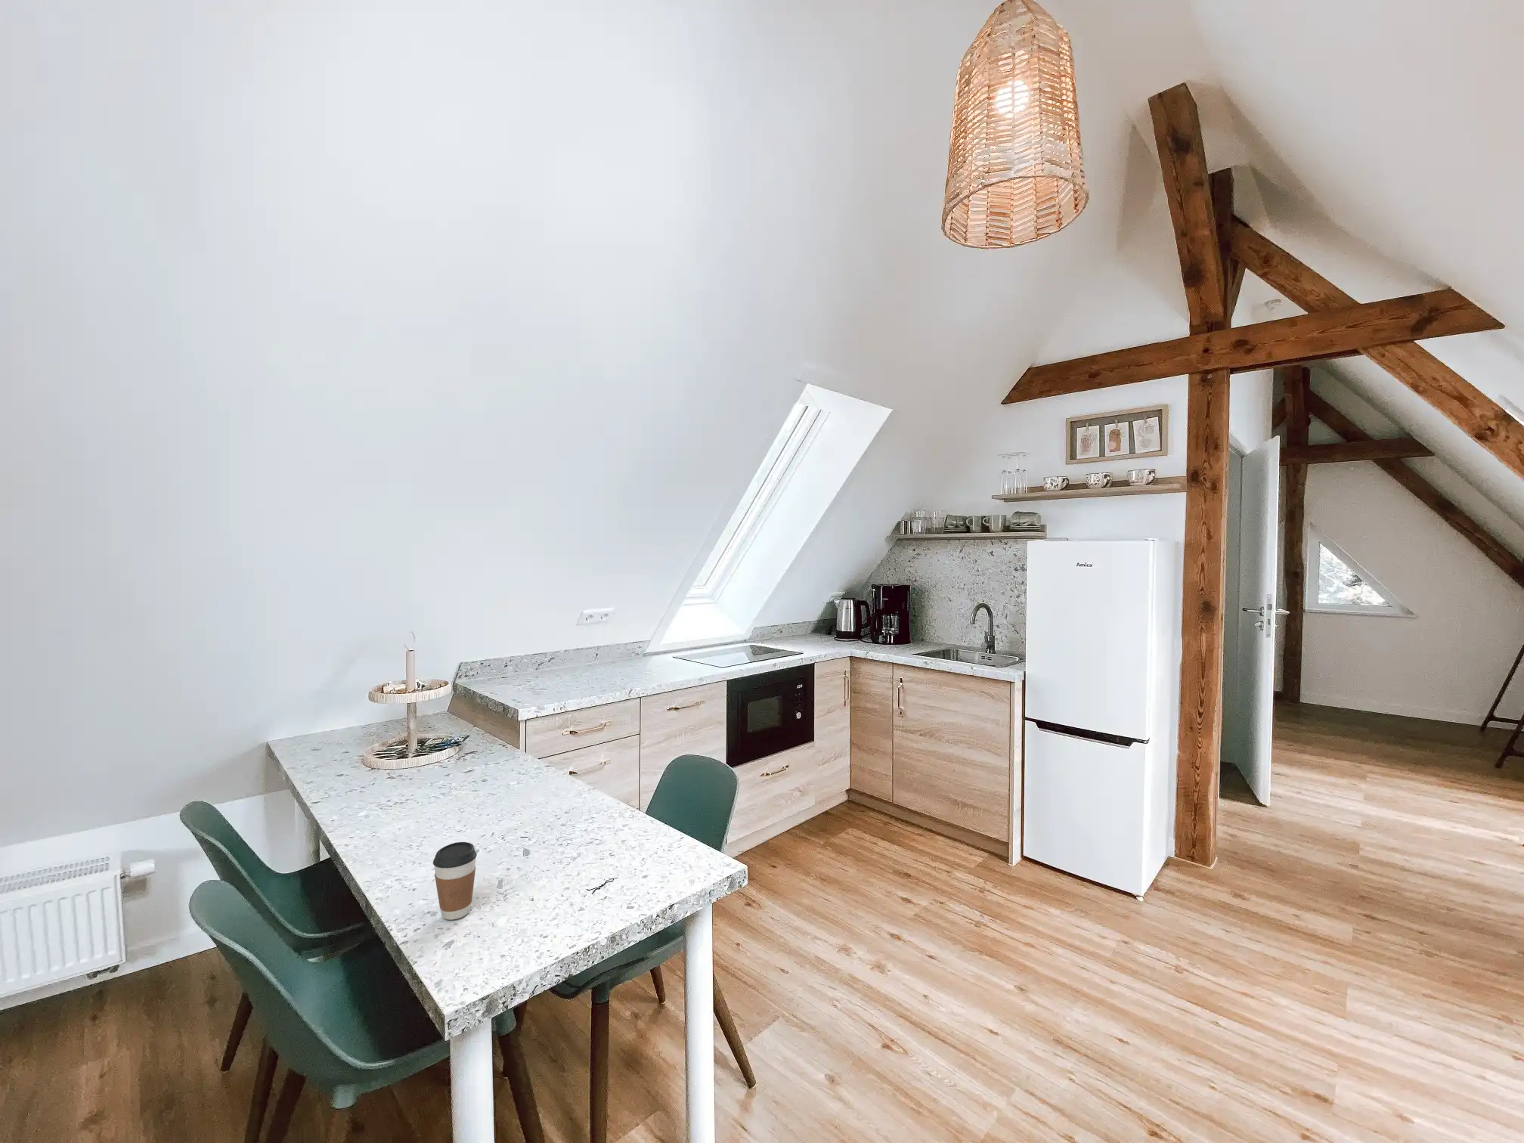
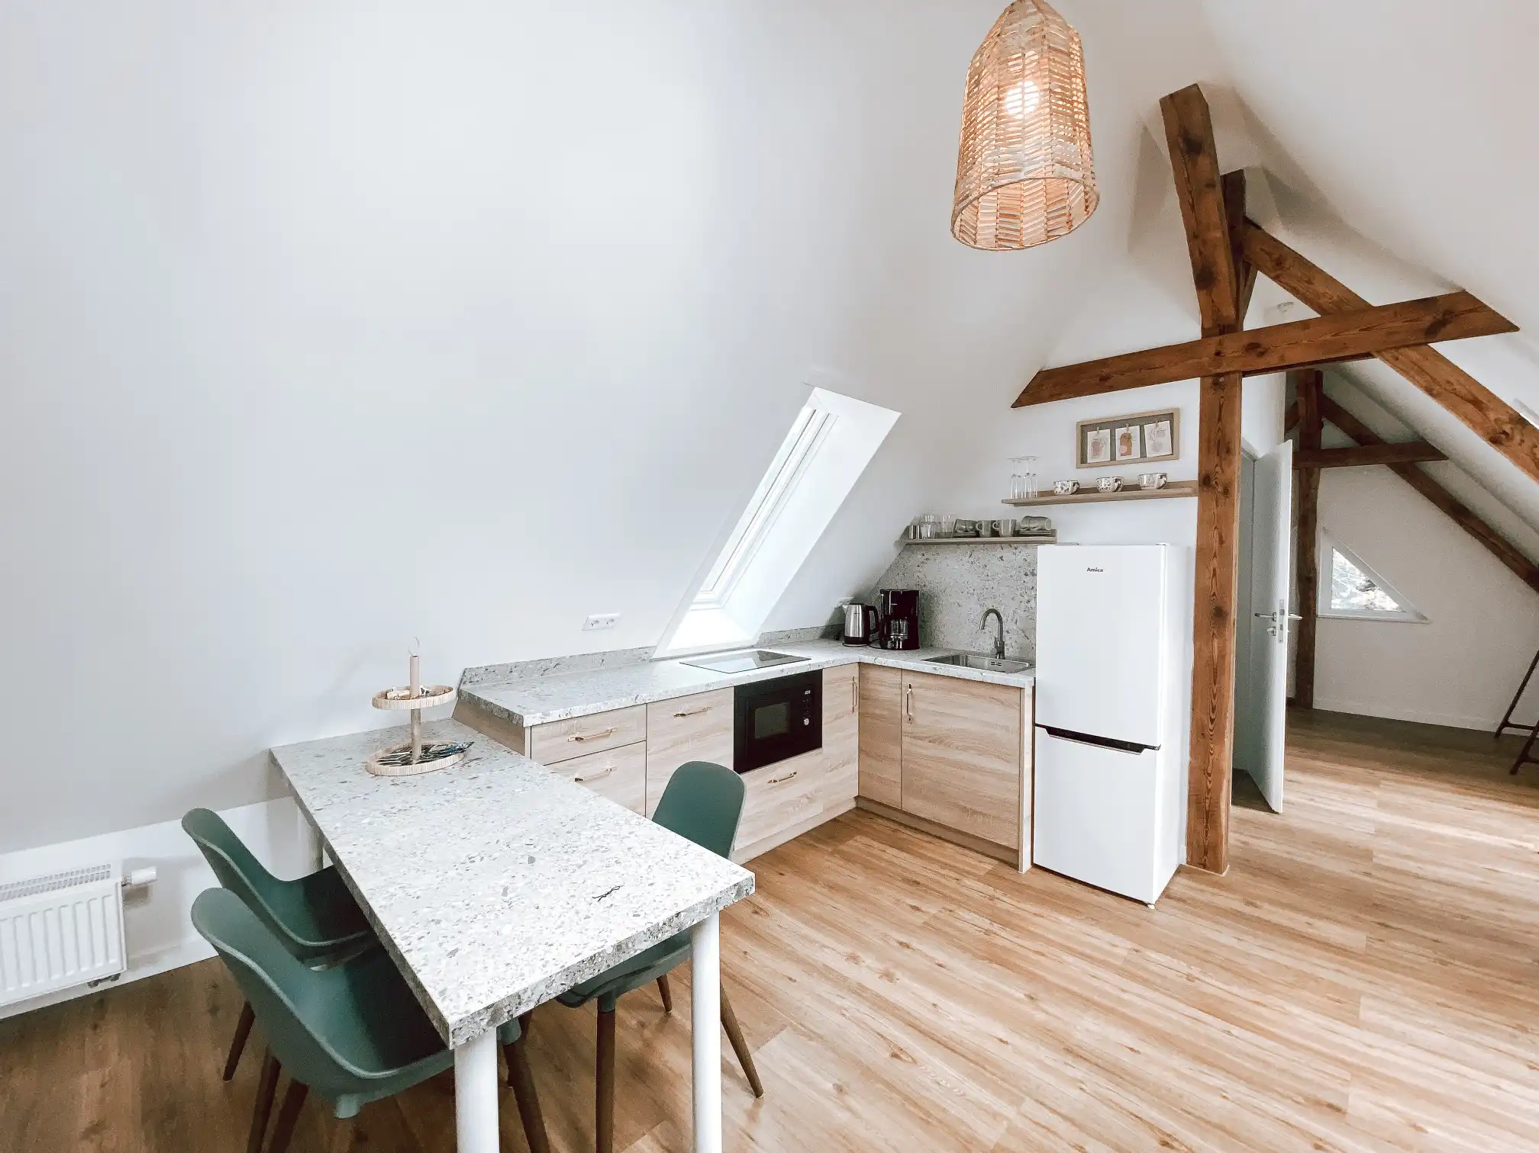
- coffee cup (455, 881)
